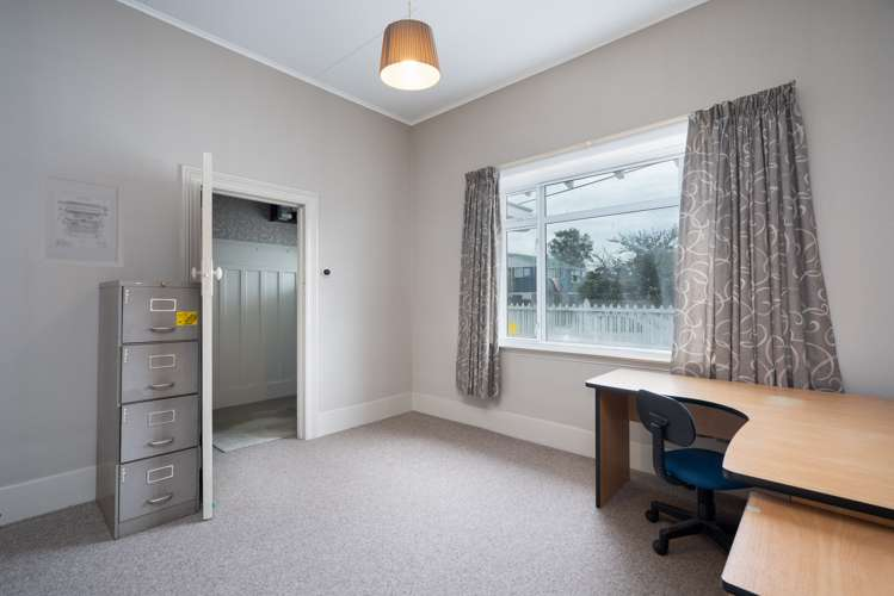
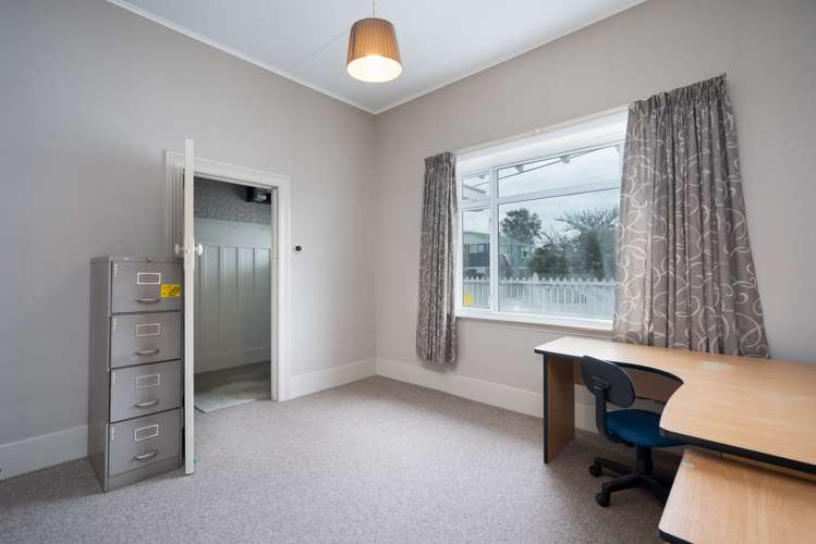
- wall art (84, 221)
